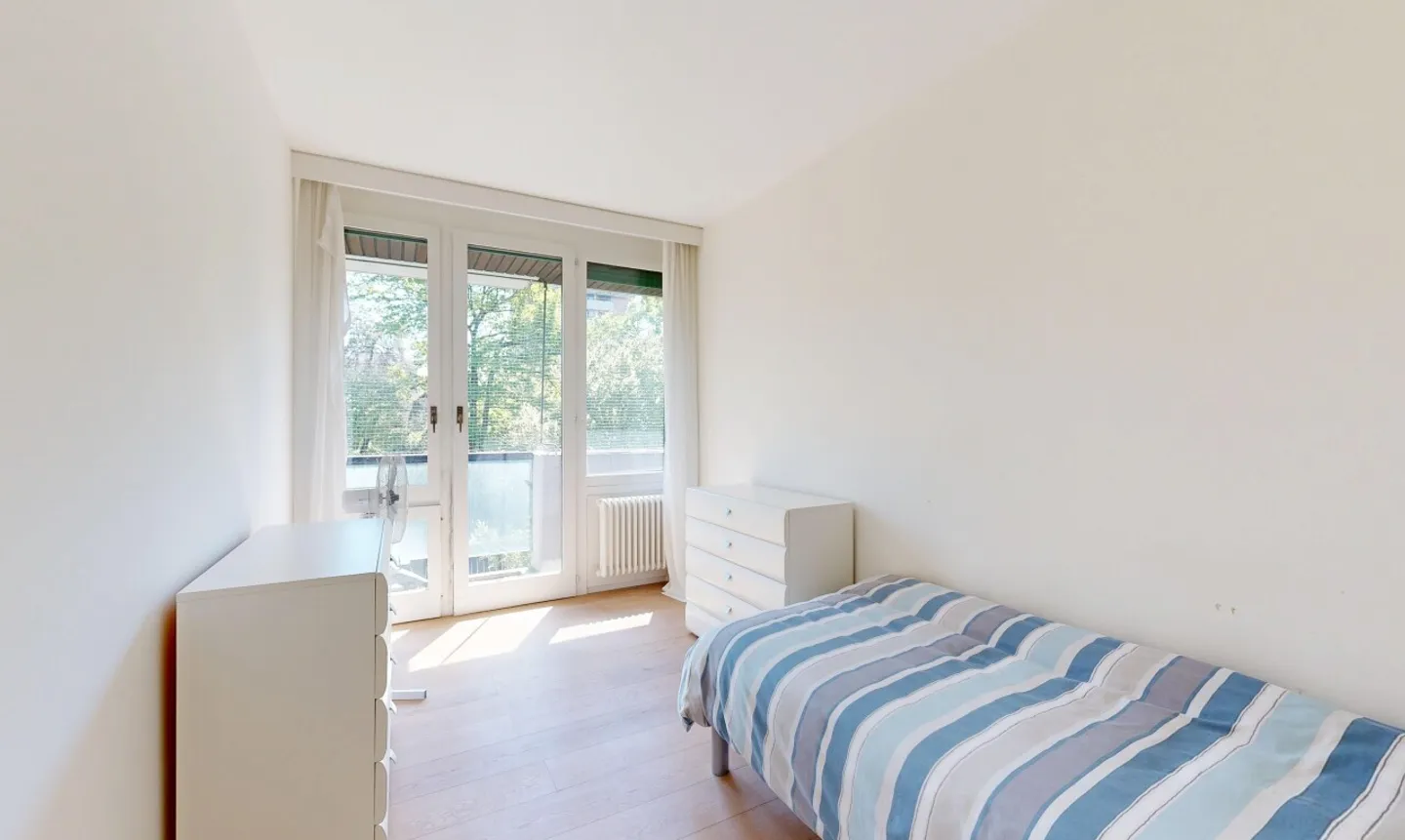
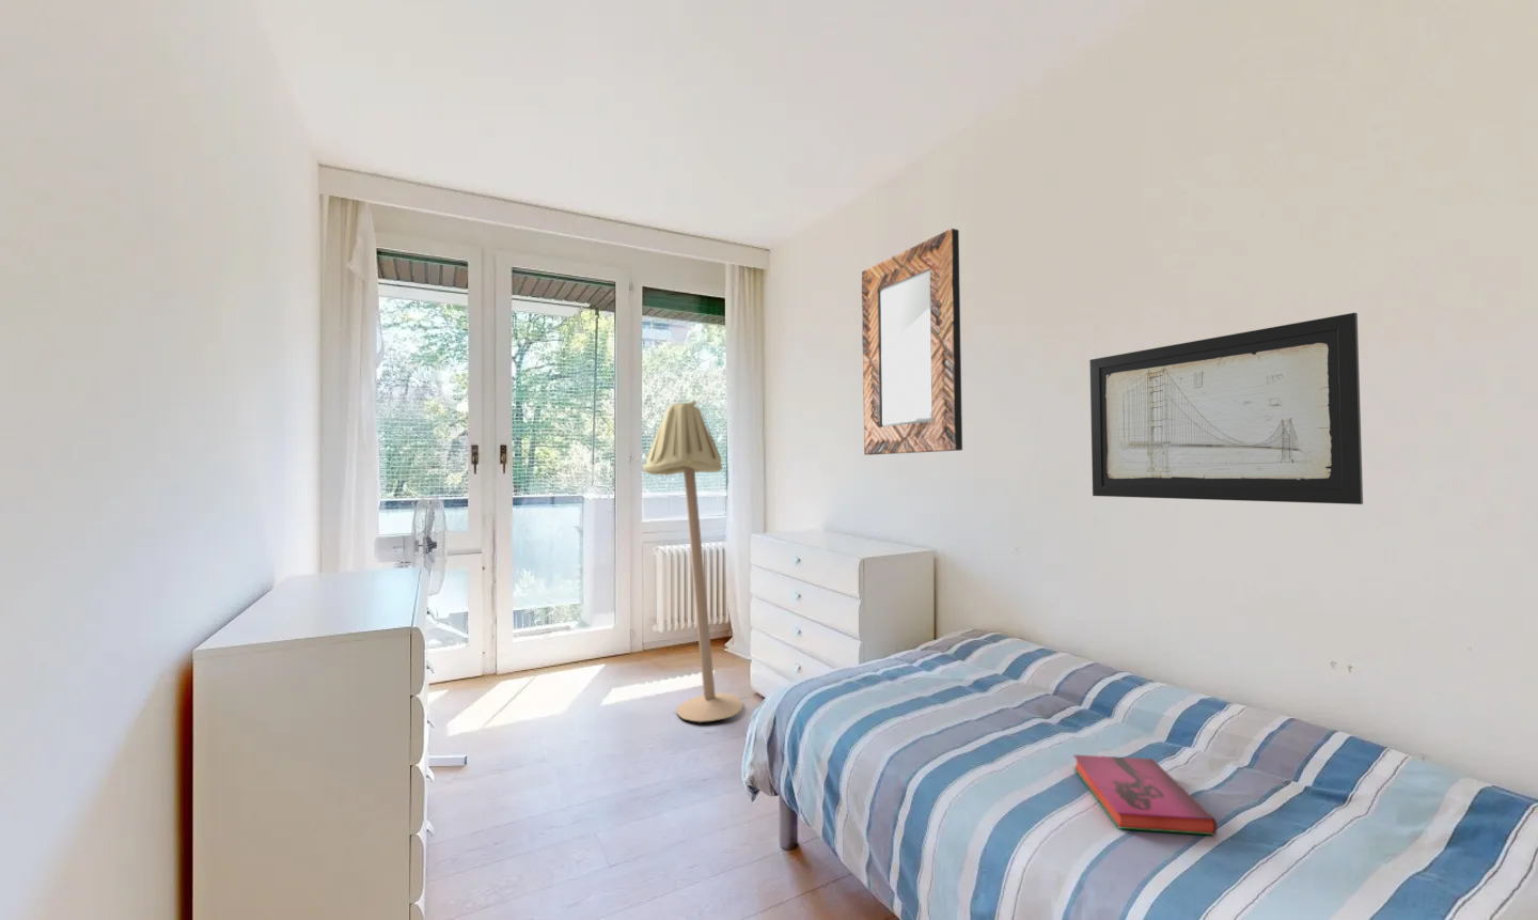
+ floor lamp (692, 553)
+ wall art (1203, 418)
+ hardback book (1137, 791)
+ home mirror (906, 352)
